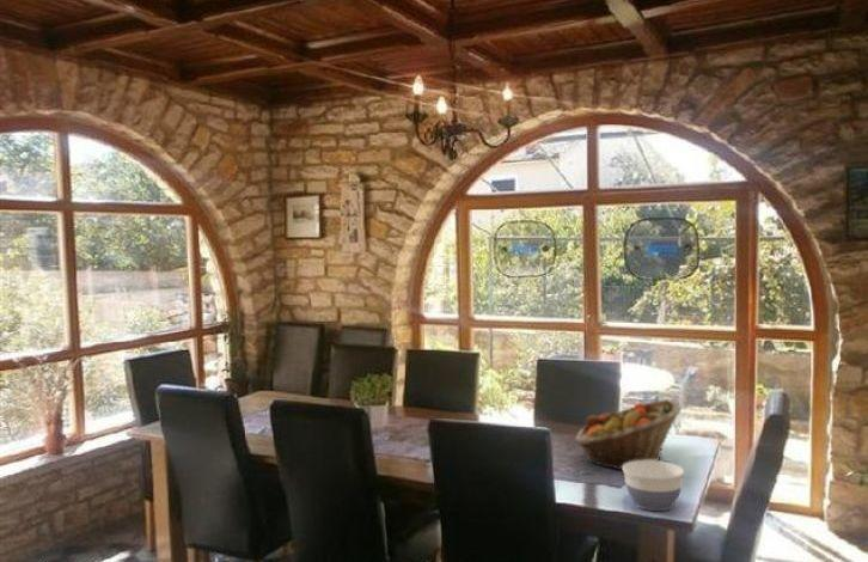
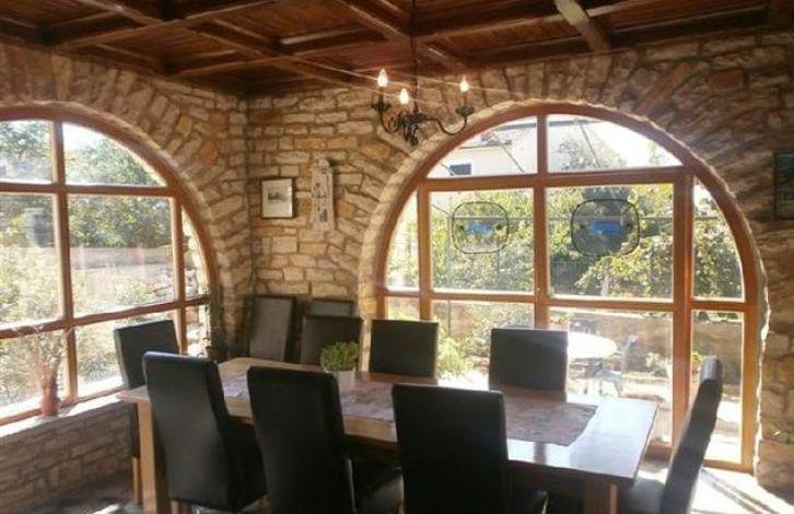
- bowl (653, 485)
- fruit basket (628, 430)
